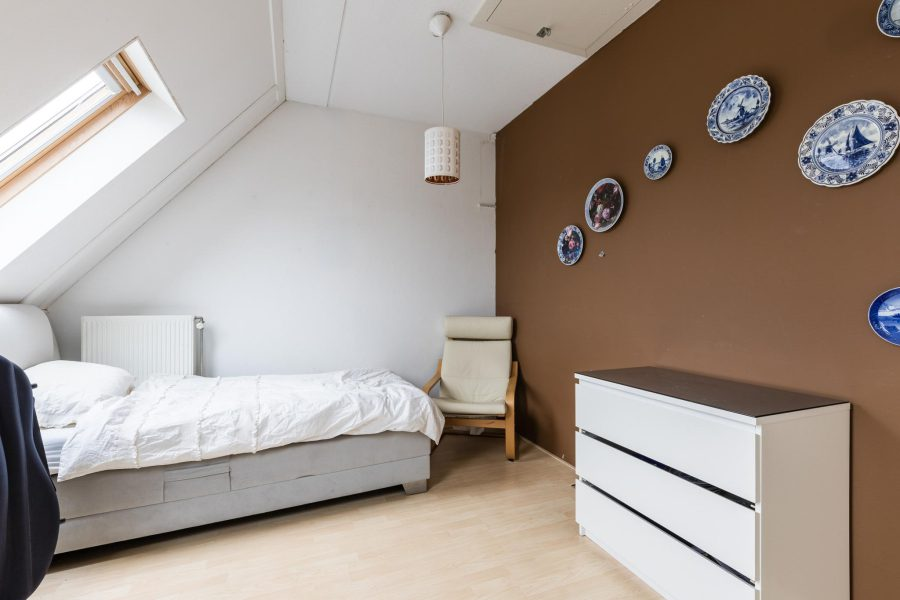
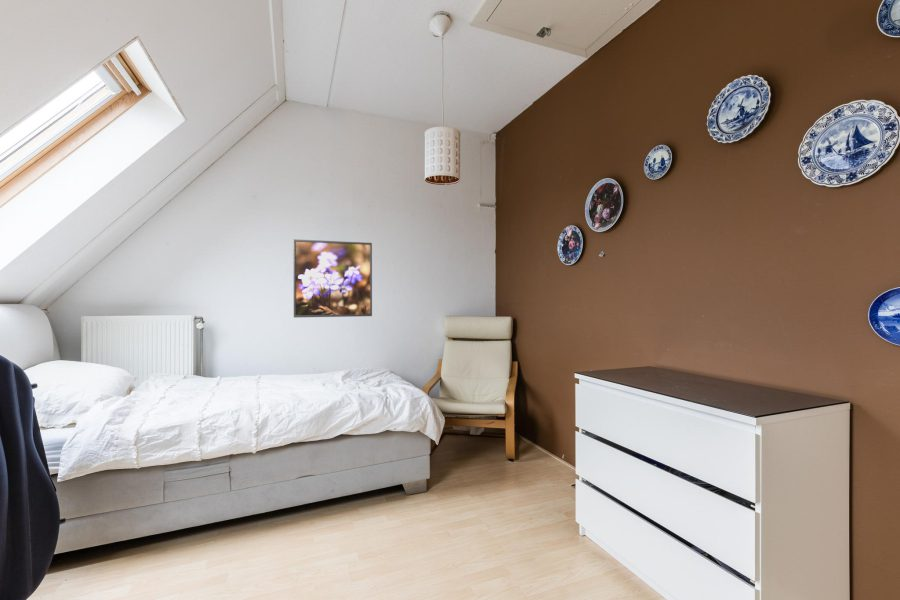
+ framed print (333, 279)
